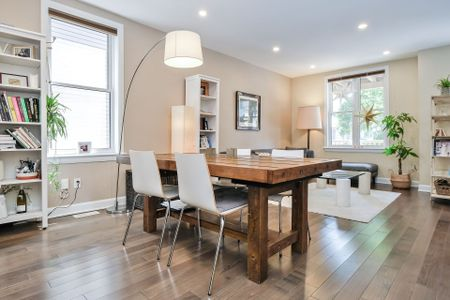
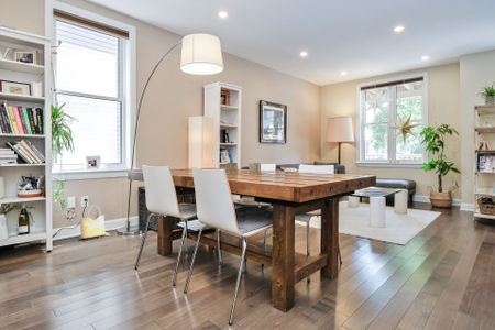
+ woven basket (92, 220)
